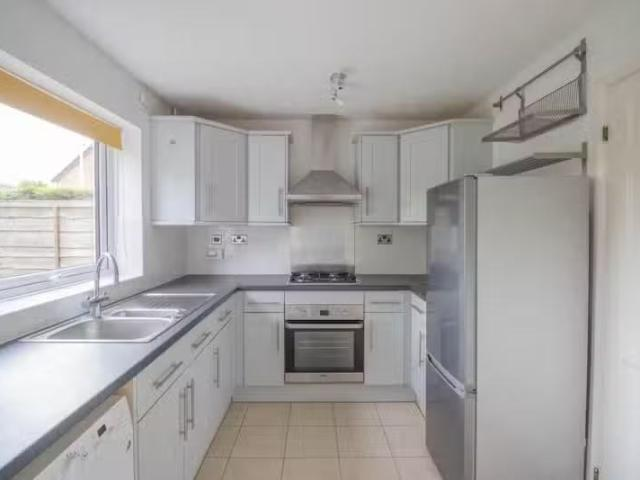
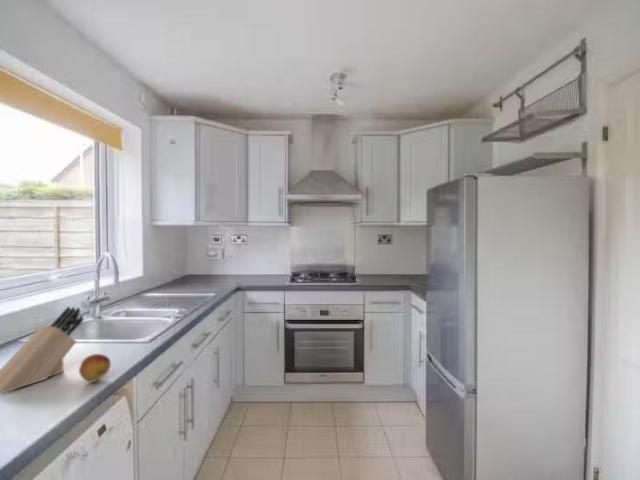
+ knife block (40, 344)
+ fruit (94, 367)
